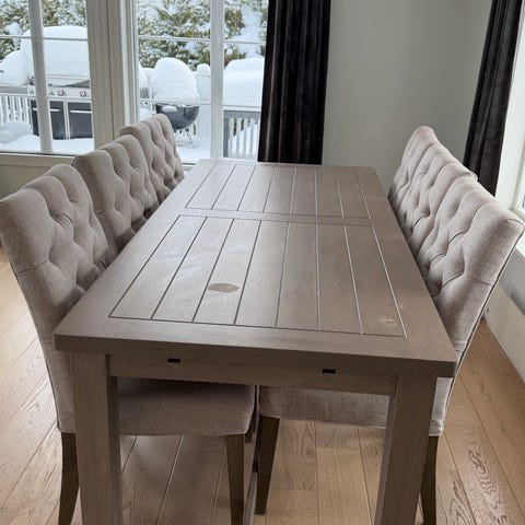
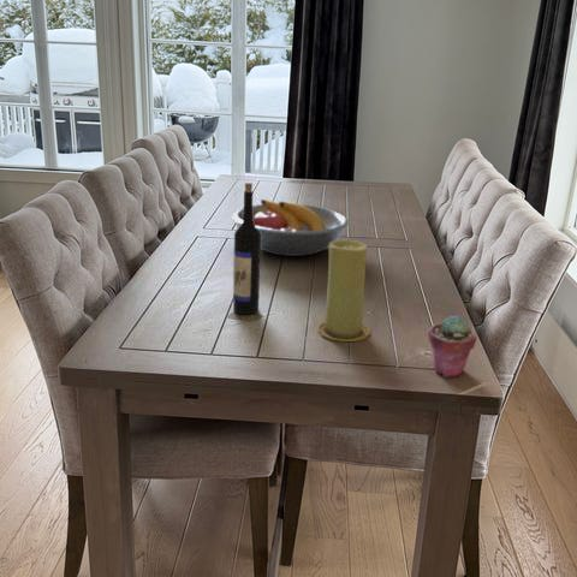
+ fruit bowl (290, 228)
+ potted succulent (451, 343)
+ wine bottle (246, 248)
+ candle (346, 287)
